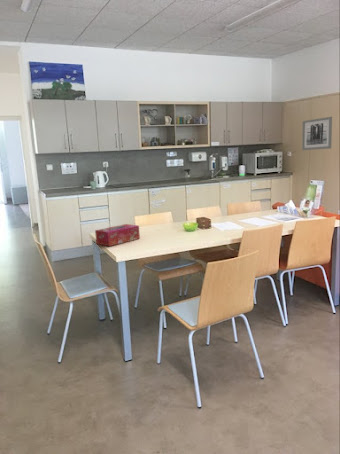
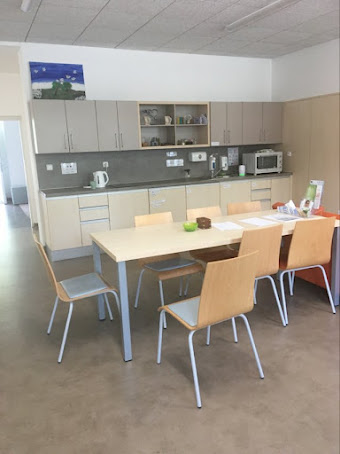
- tissue box (117, 234)
- wall art (316, 134)
